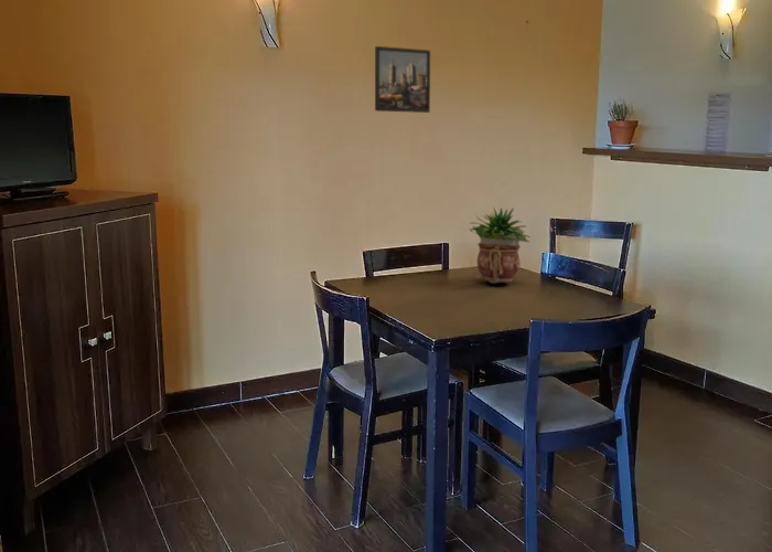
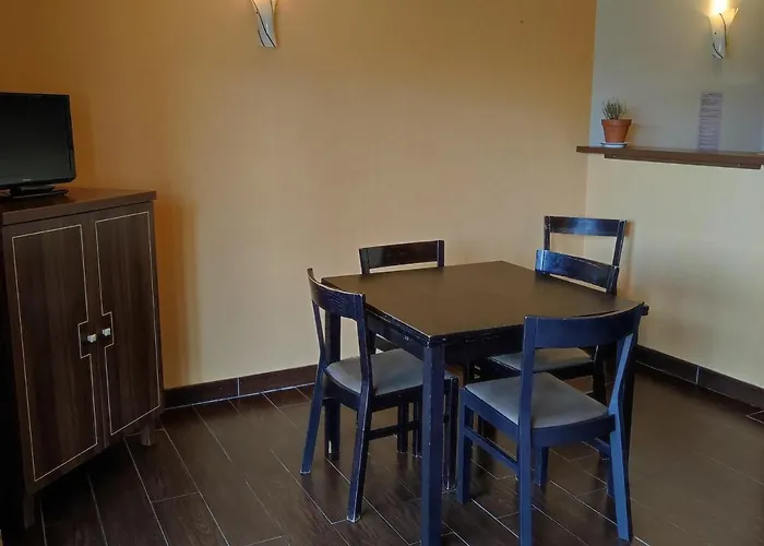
- potted plant (498, 244)
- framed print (403, 79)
